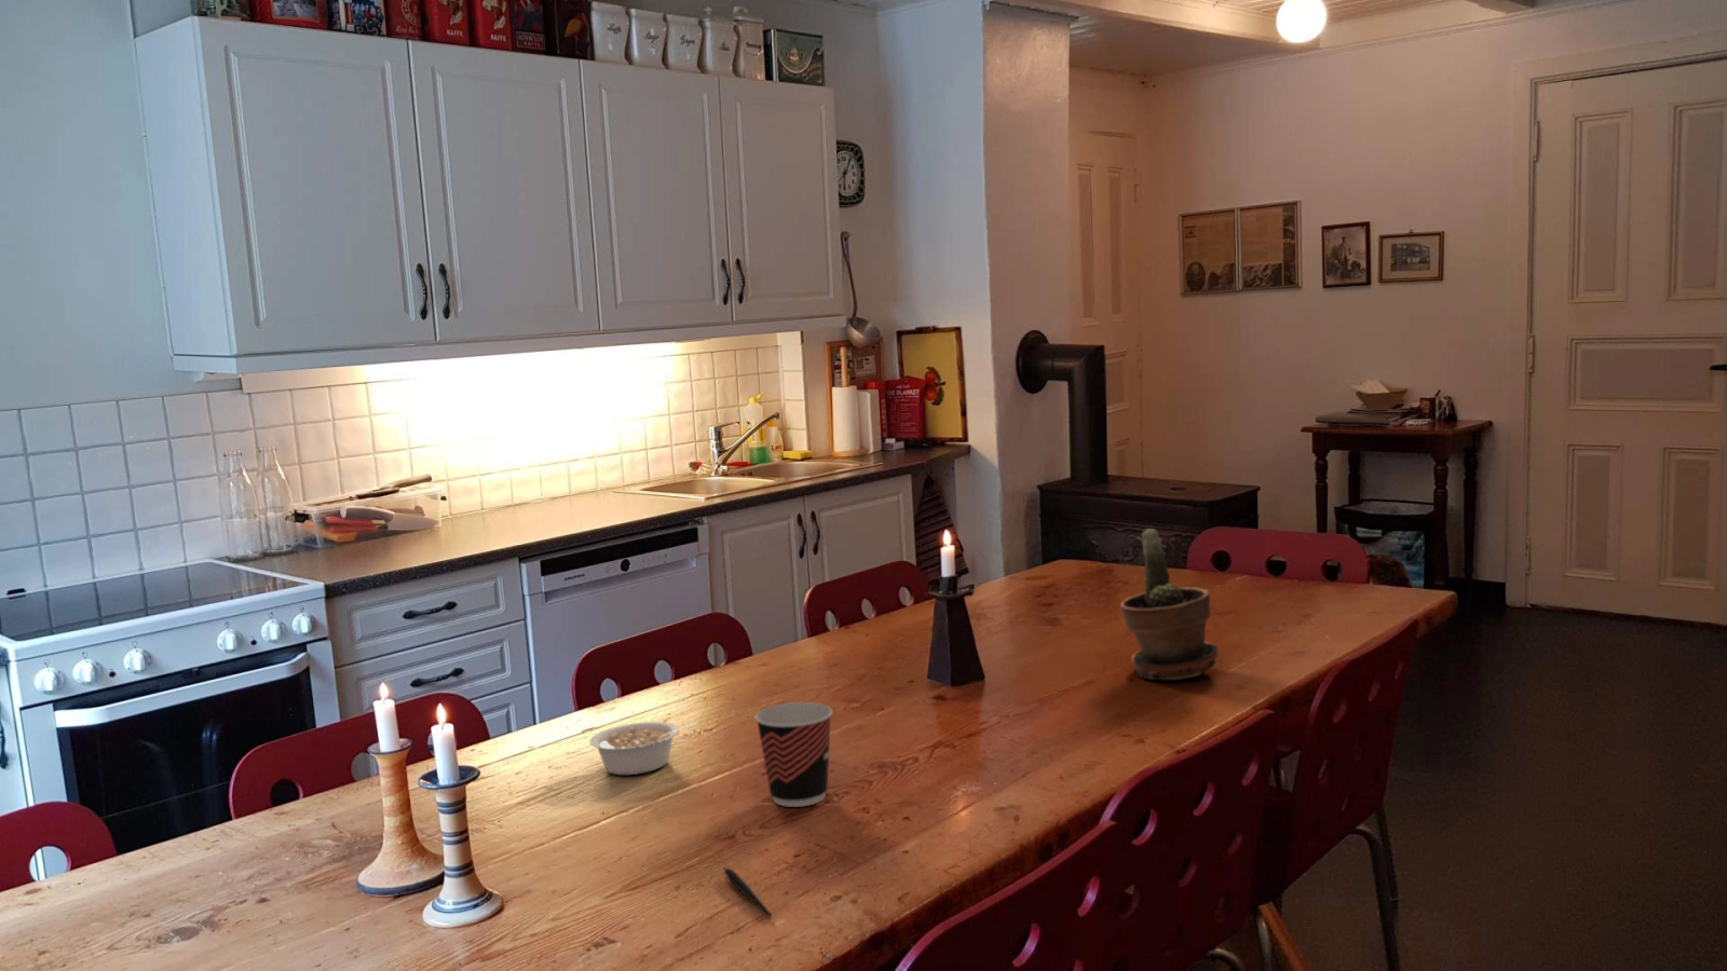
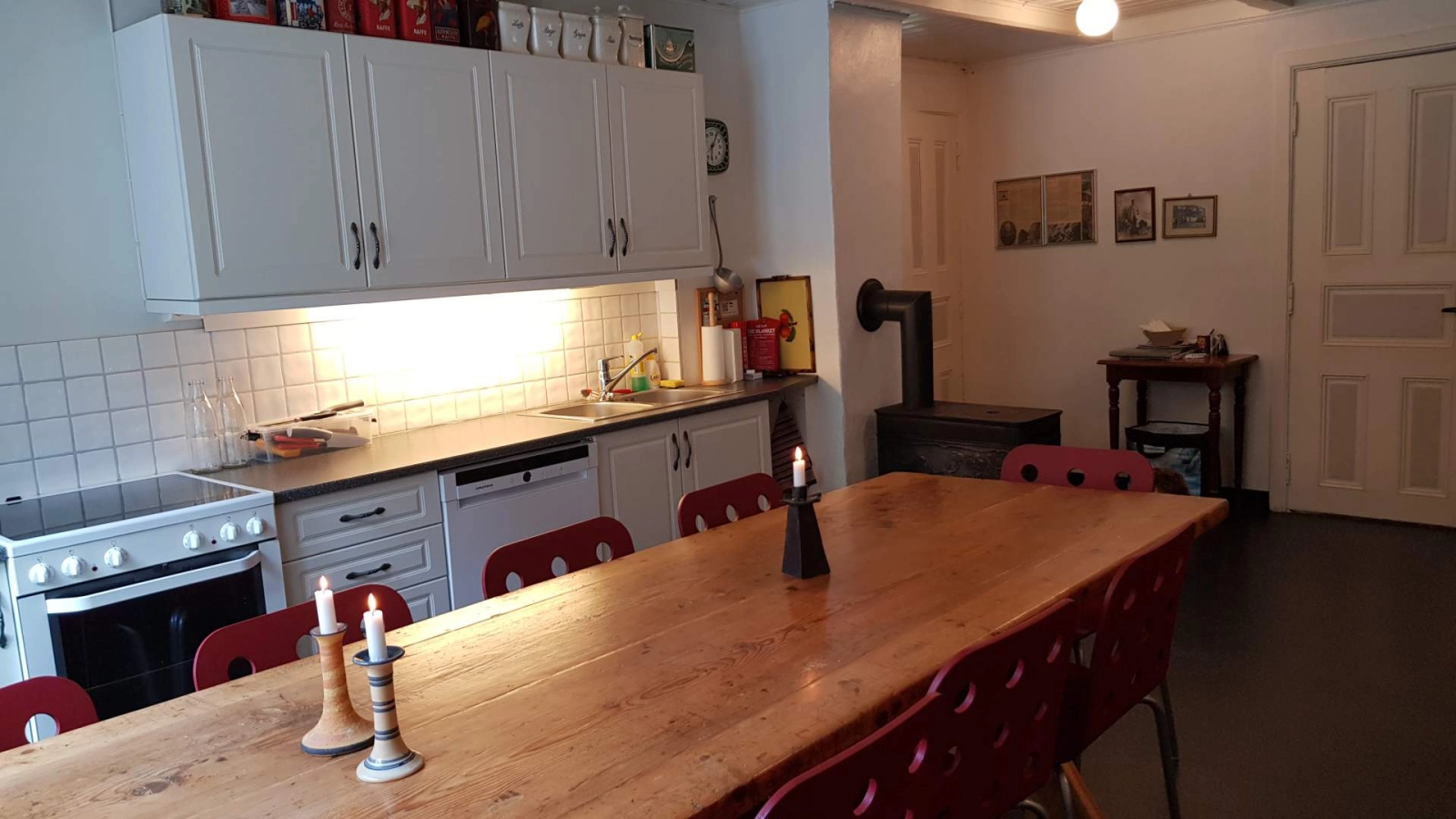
- pen (746, 889)
- cup (796, 755)
- legume (638, 746)
- potted plant (1168, 603)
